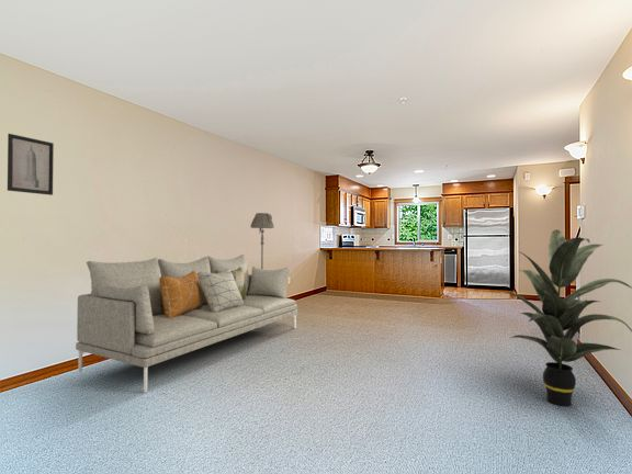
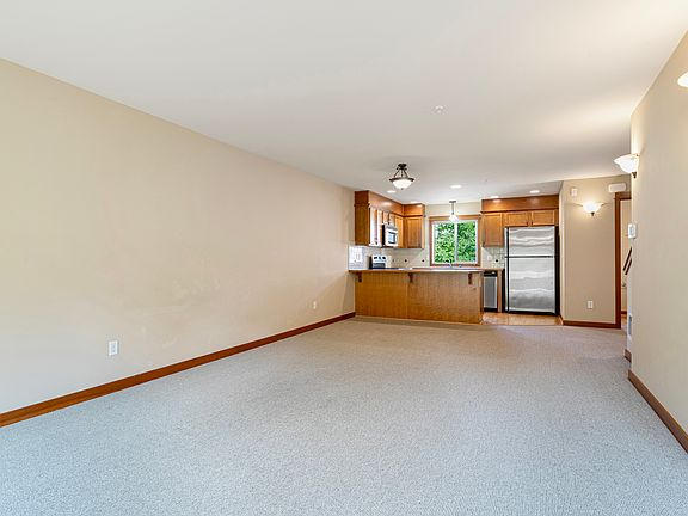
- floor lamp (261, 264)
- indoor plant (563, 314)
- sofa (207, 301)
- wall art (31, 166)
